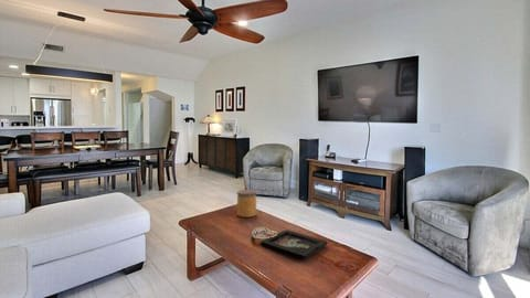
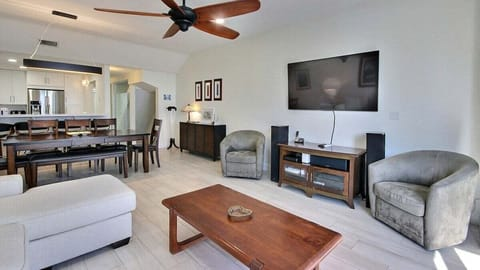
- jar (246, 203)
- decorative tray (294, 243)
